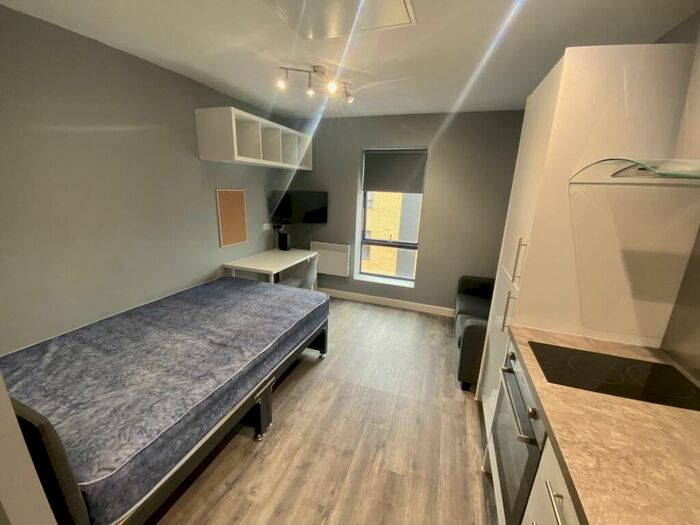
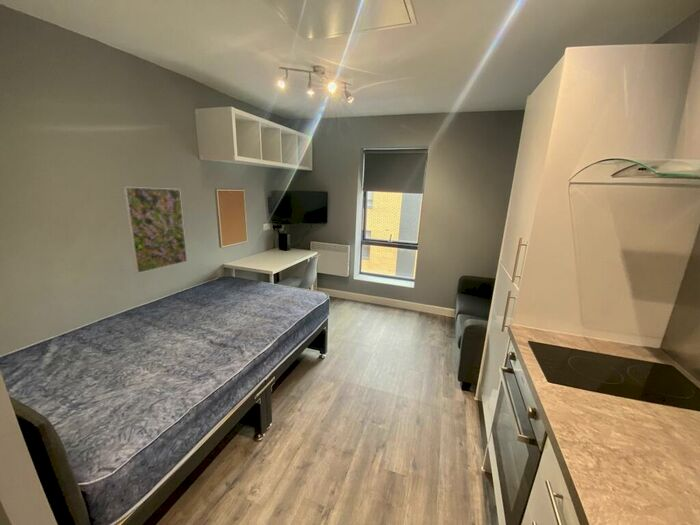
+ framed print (158, 228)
